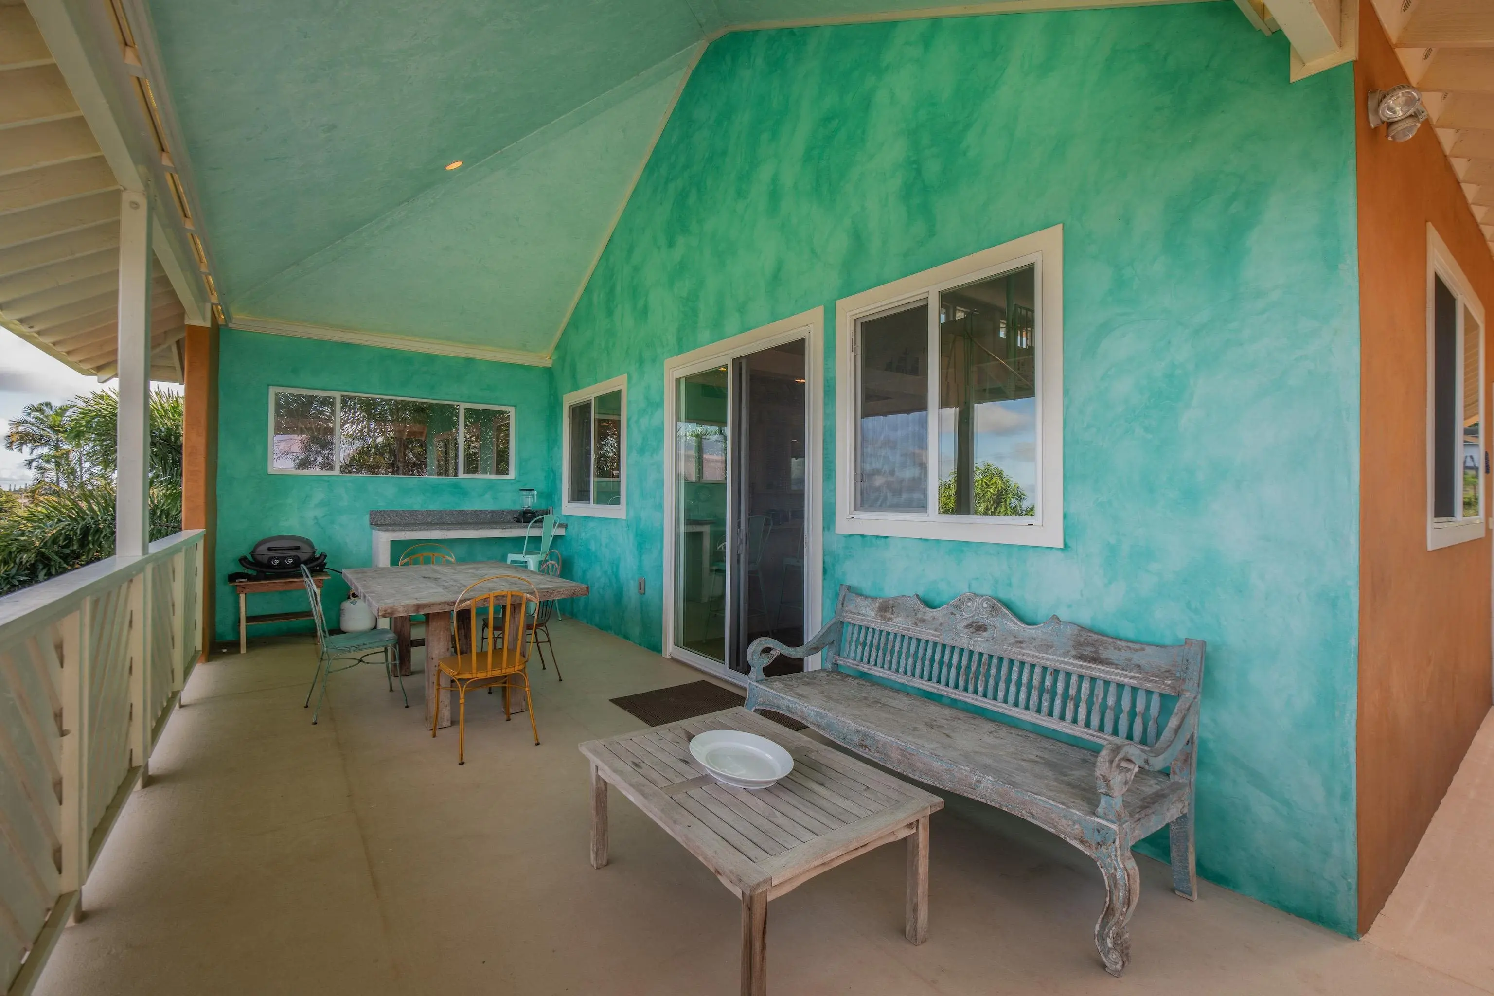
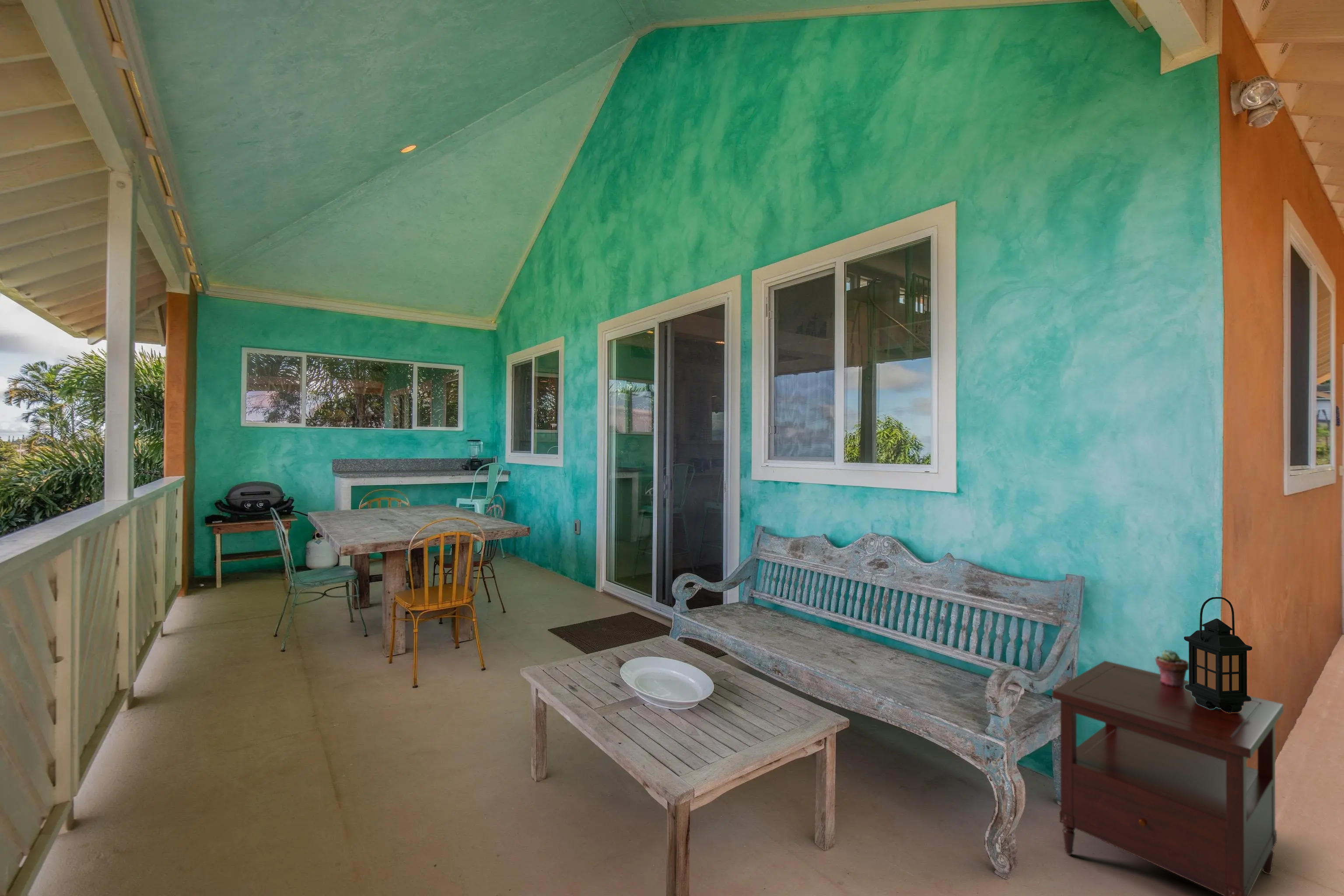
+ potted succulent (1172, 666)
+ side table (1165, 780)
+ lantern (1217, 651)
